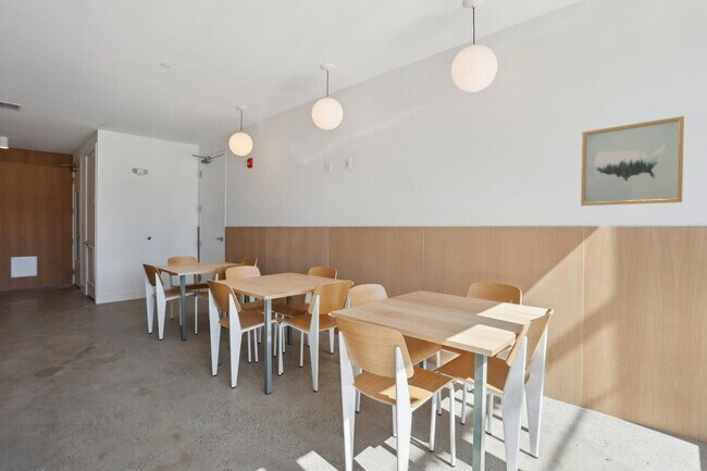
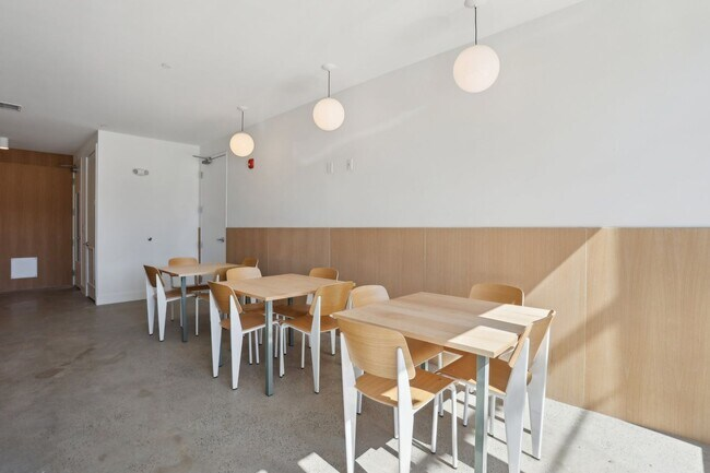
- wall art (629, 164)
